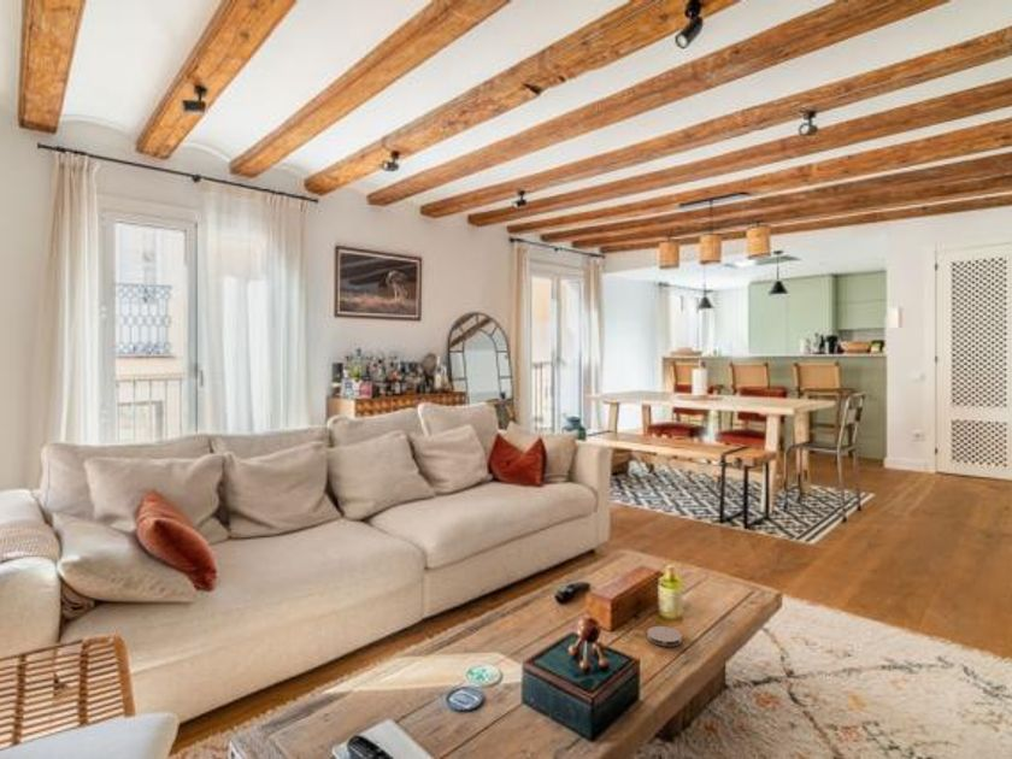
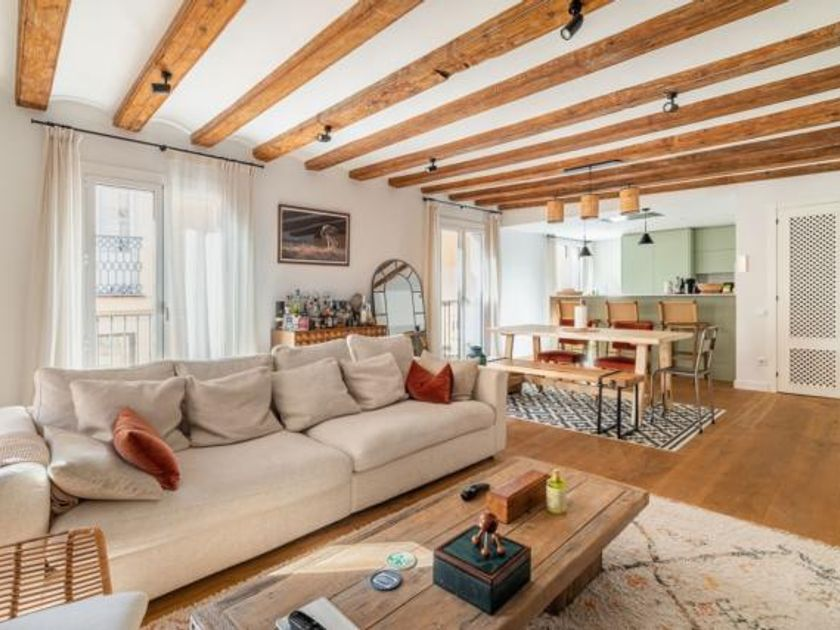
- coaster (664, 635)
